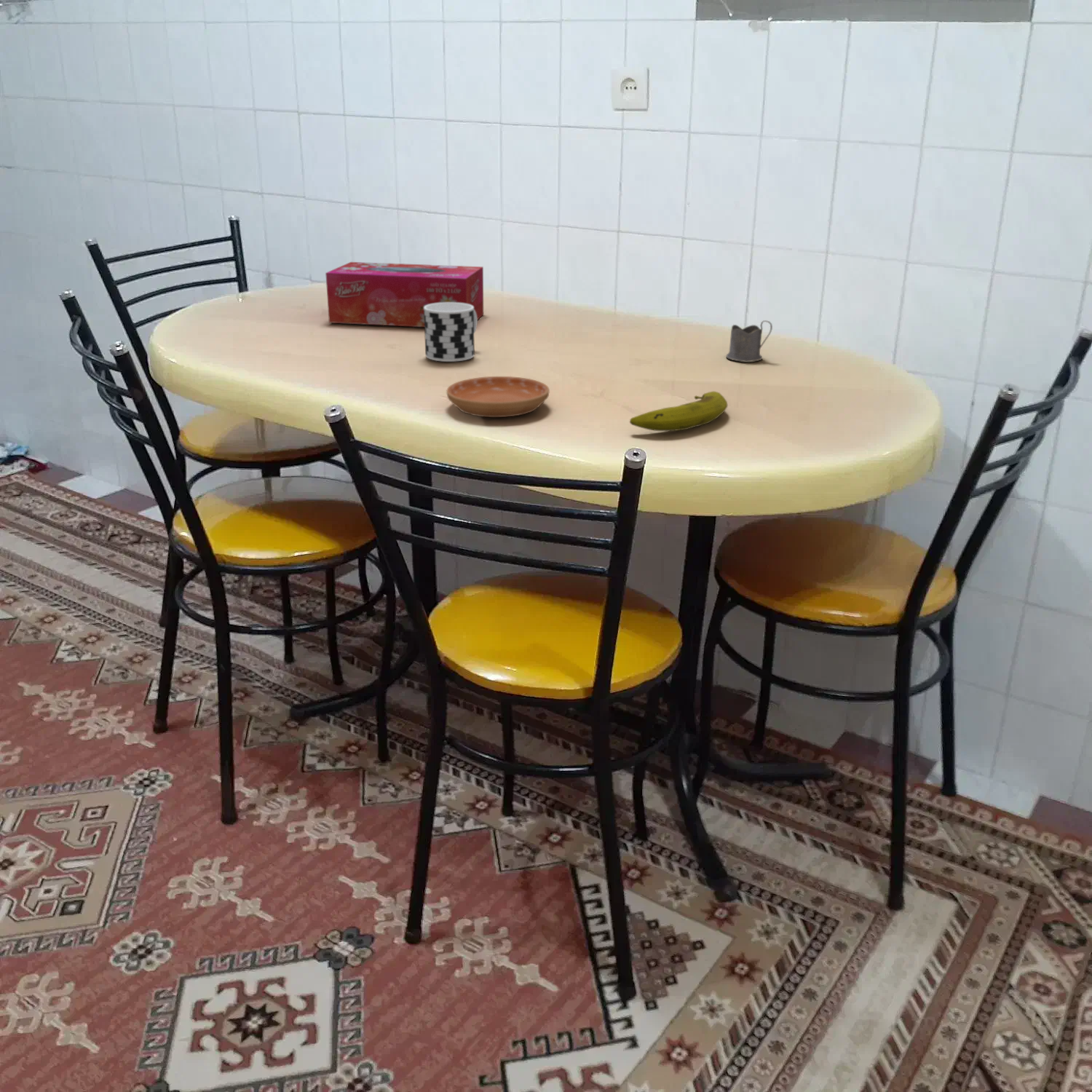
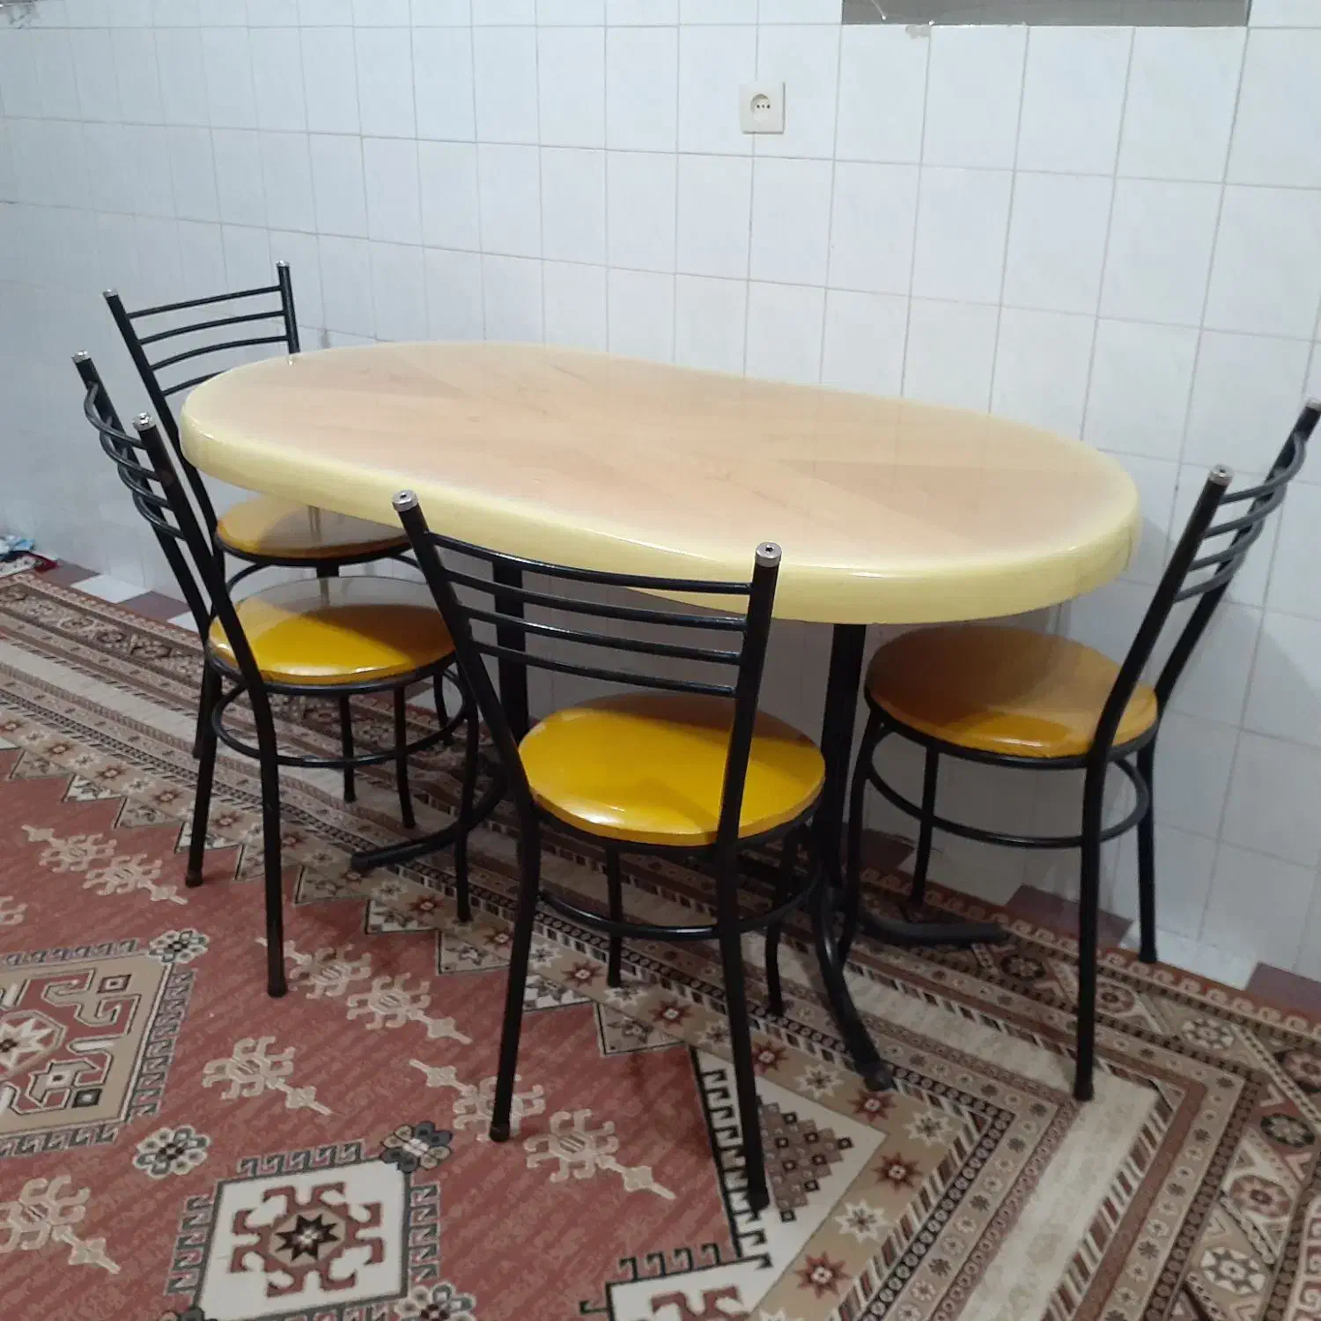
- cup (454, 330)
- tea glass holder (749, 333)
- fruit (680, 409)
- tissue box (407, 294)
- saucer (498, 397)
